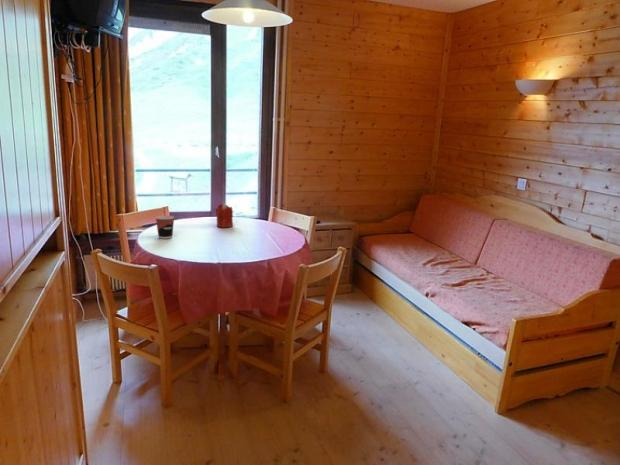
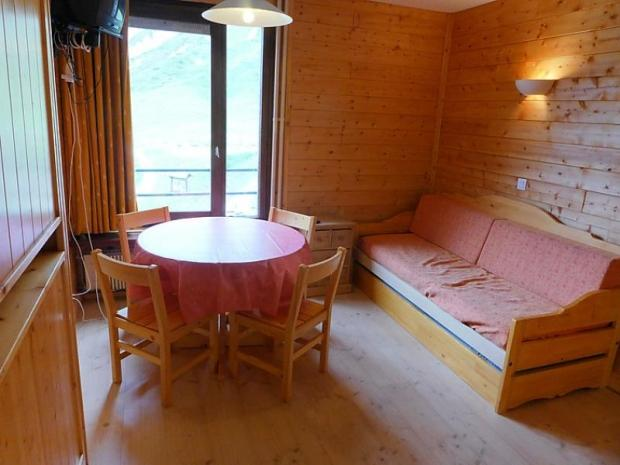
- cup (165, 227)
- candle (224, 214)
